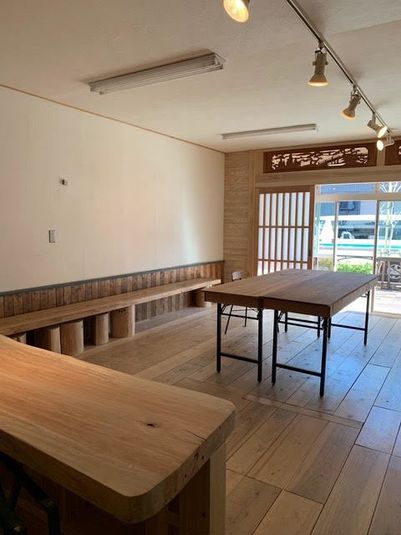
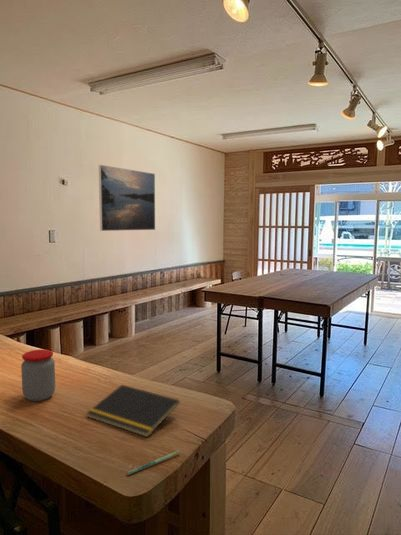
+ notepad (133, 408)
+ pen (154, 462)
+ jar (38, 374)
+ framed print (129, 200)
